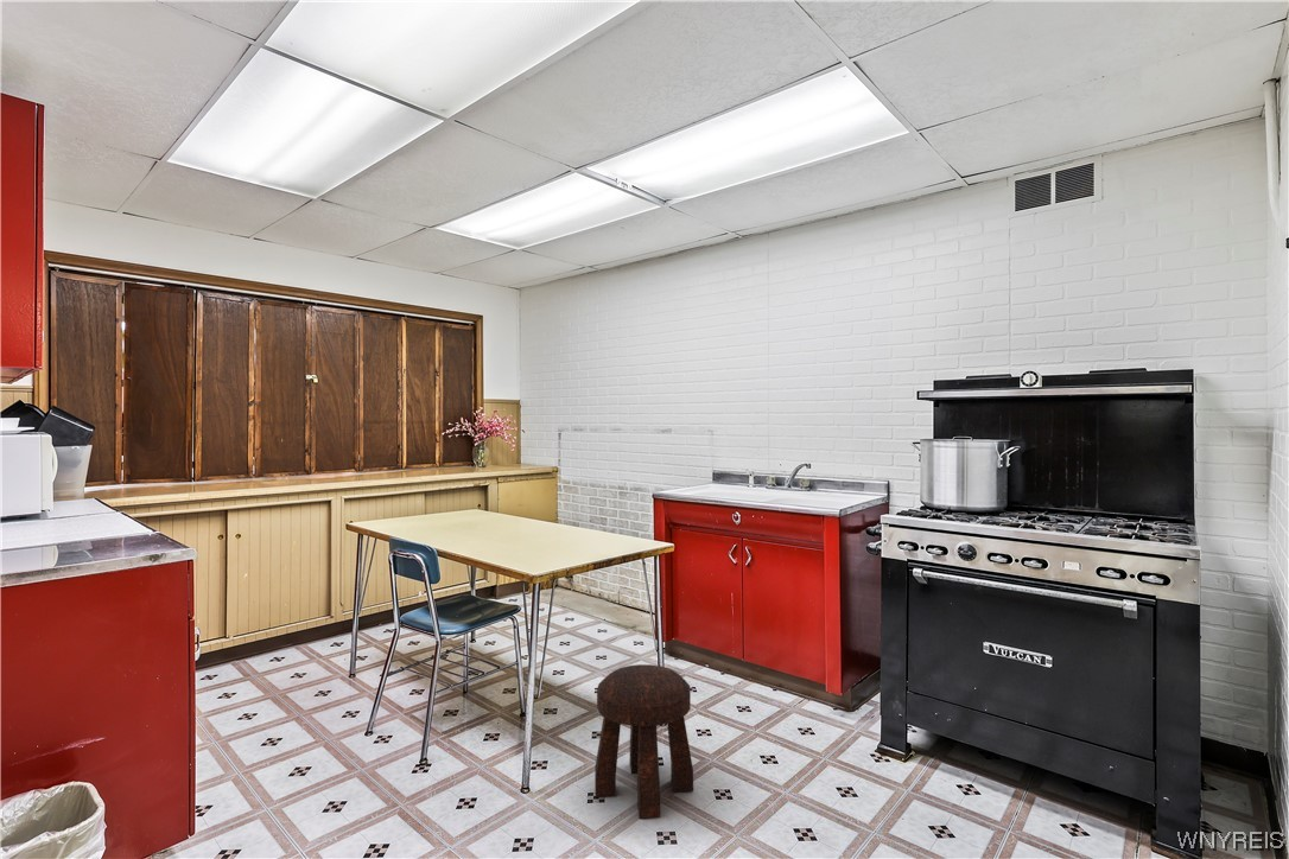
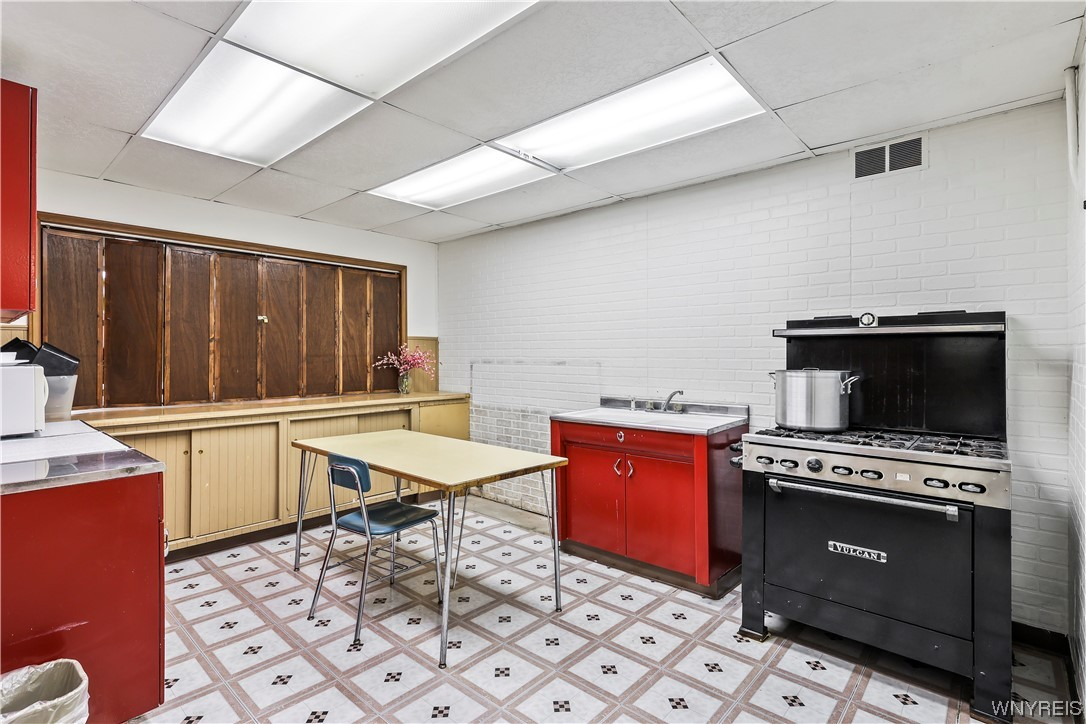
- stool (643, 732)
